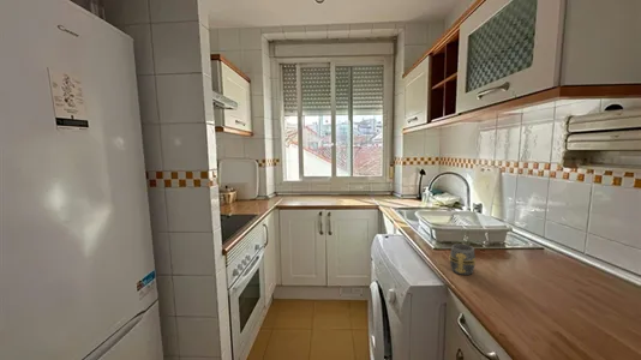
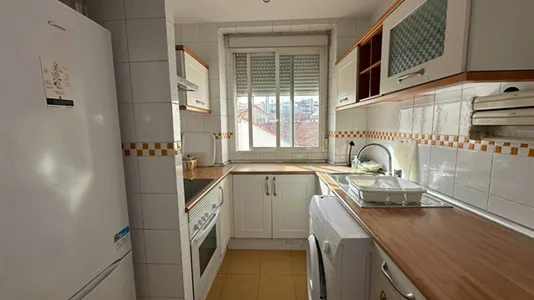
- mug (462, 257)
